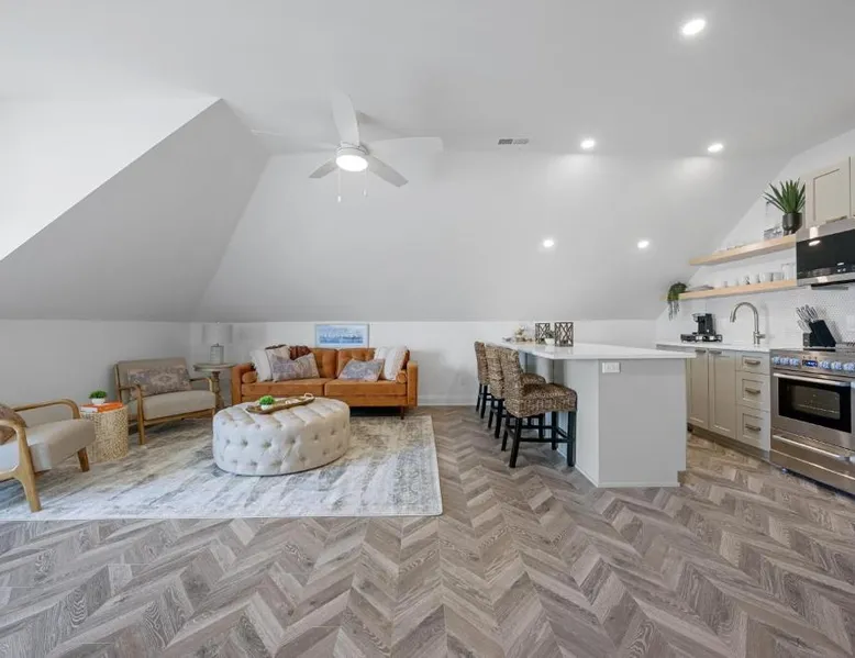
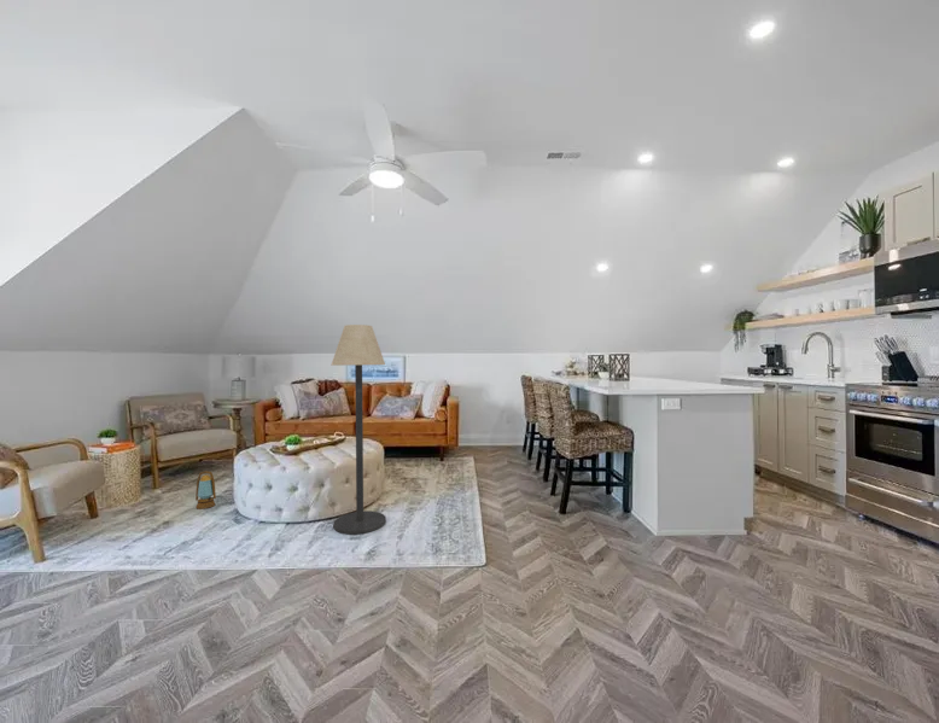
+ floor lamp (358, 424)
+ lantern (205, 488)
